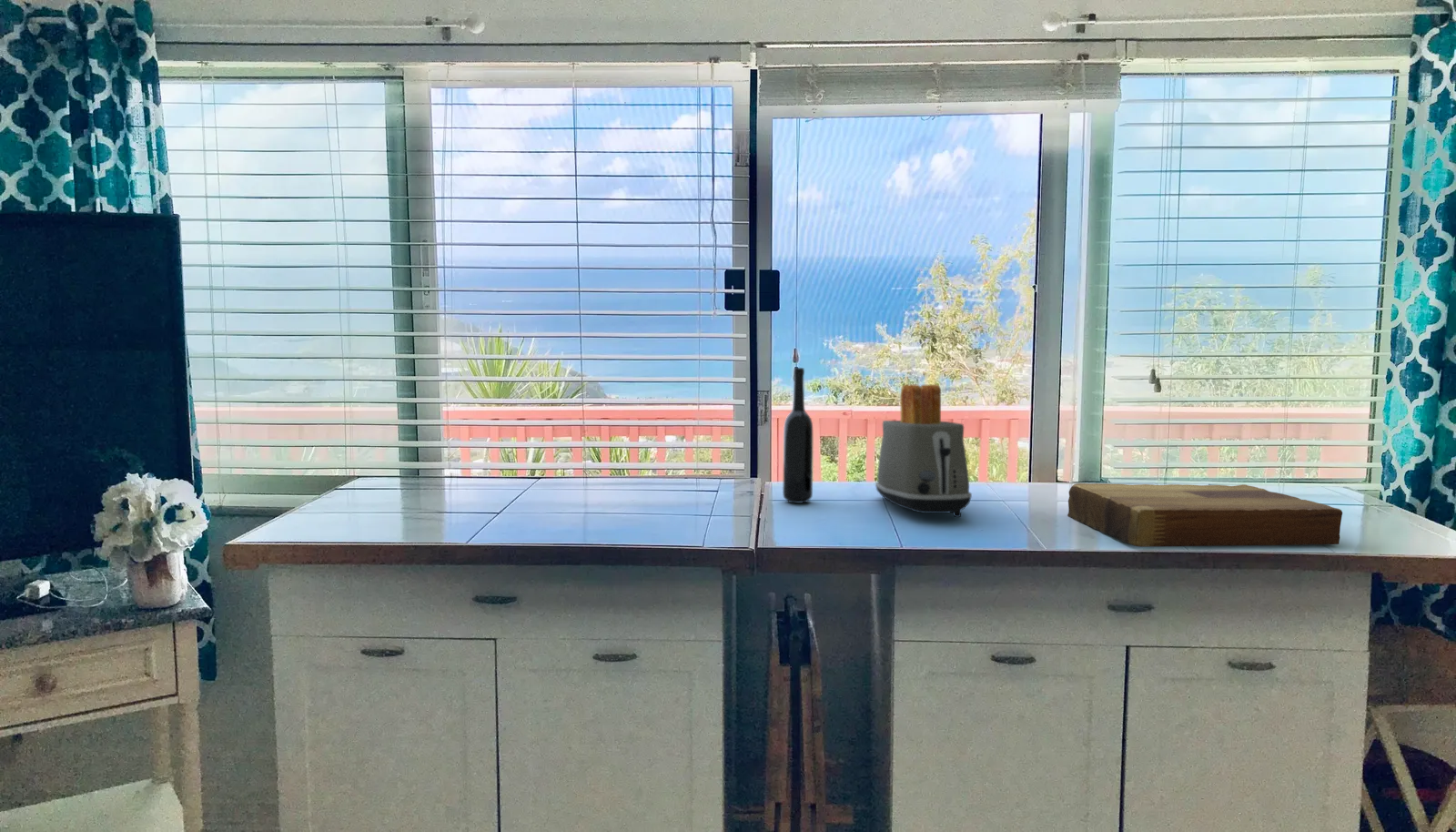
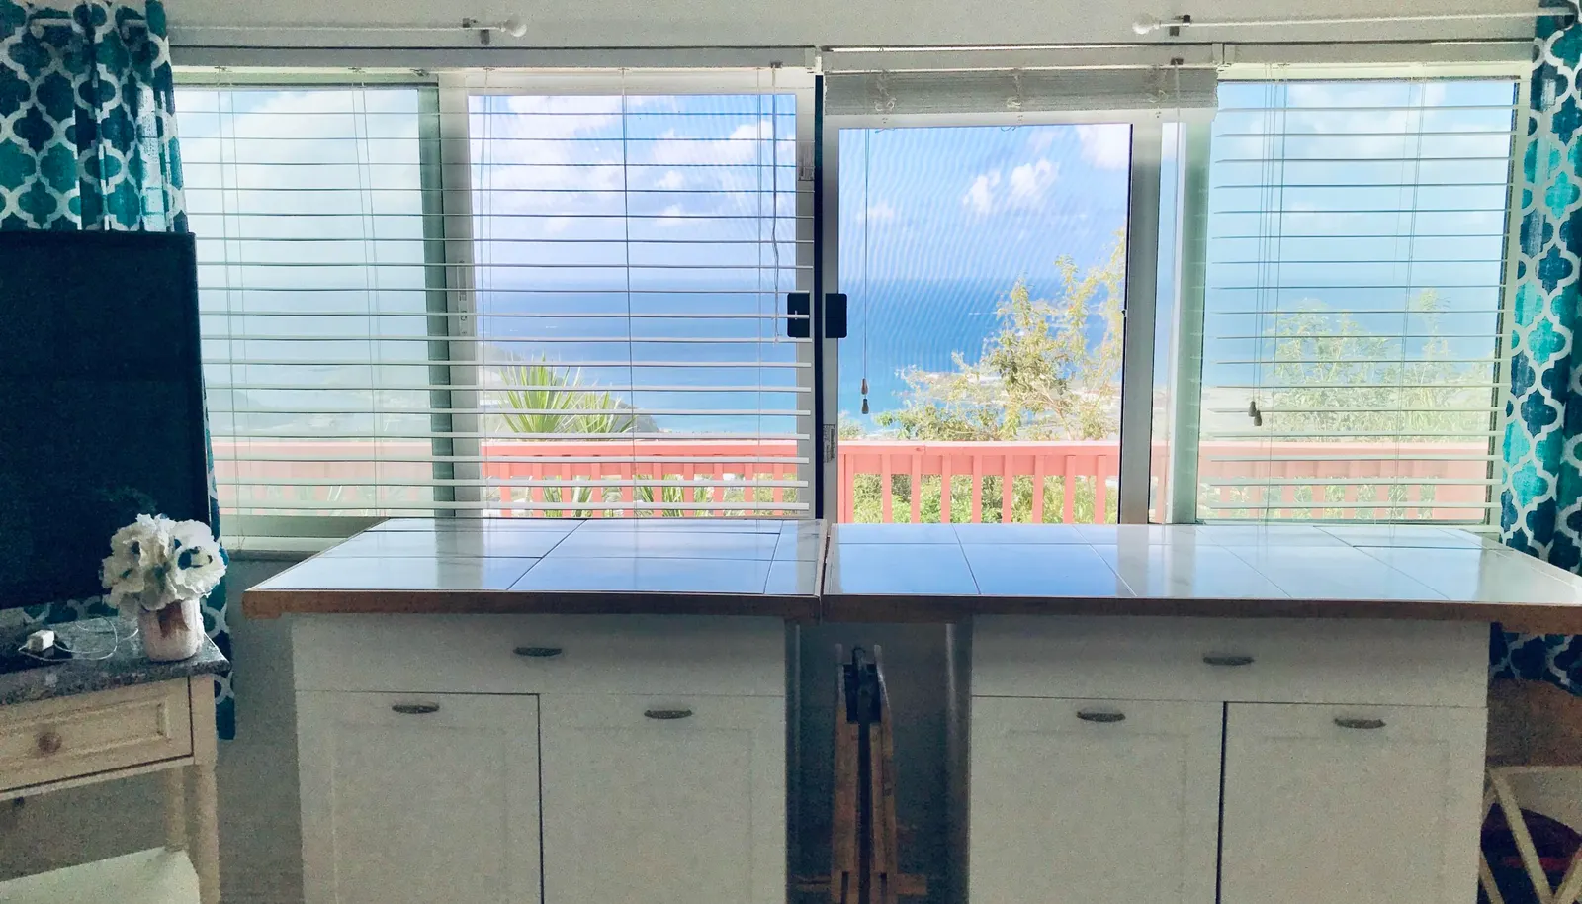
- toaster (921, 446)
- cutting board (1193, 511)
- bottle (798, 434)
